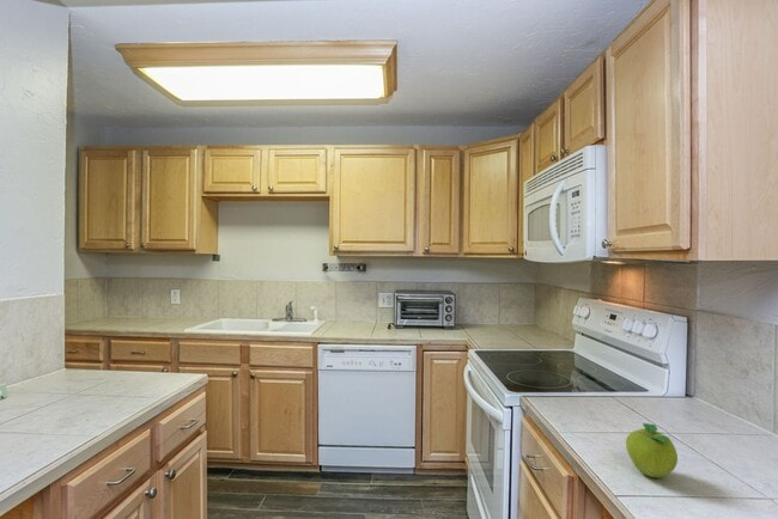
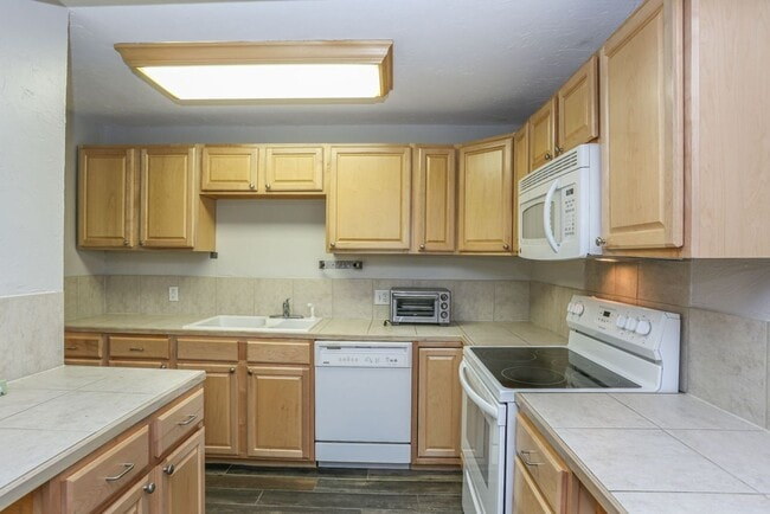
- fruit (650, 451)
